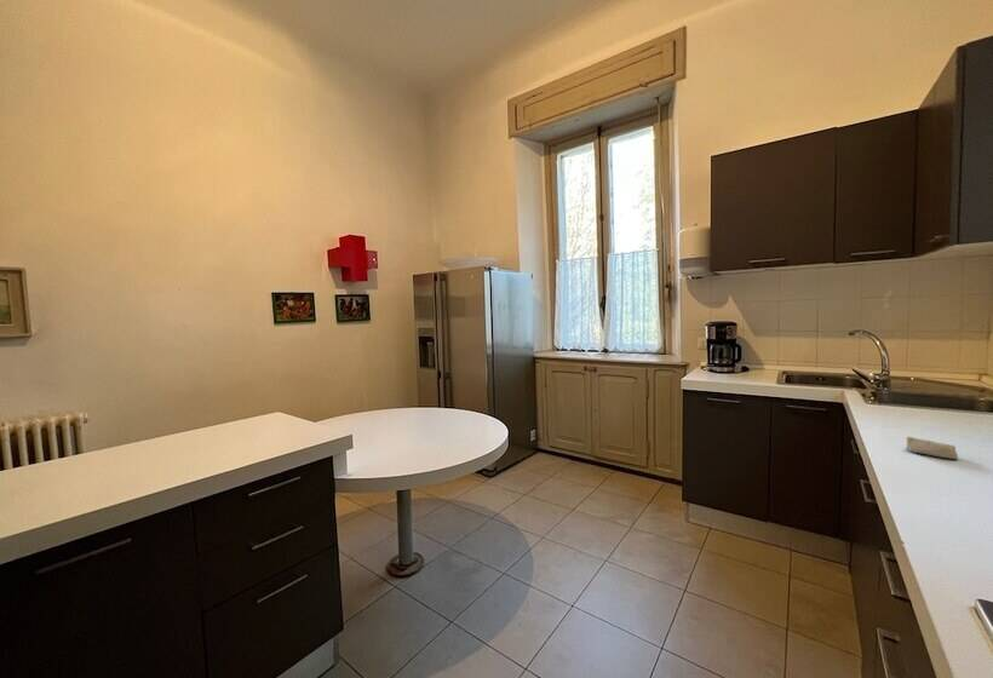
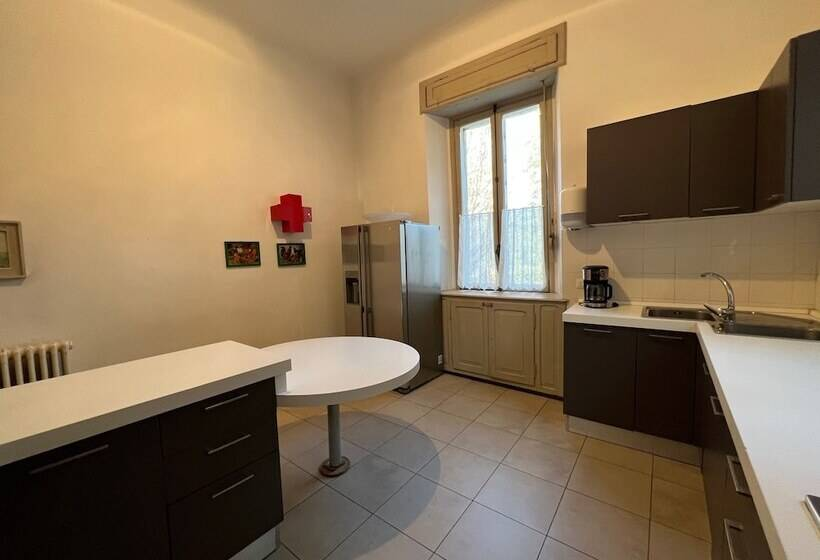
- soap bar (930, 446)
